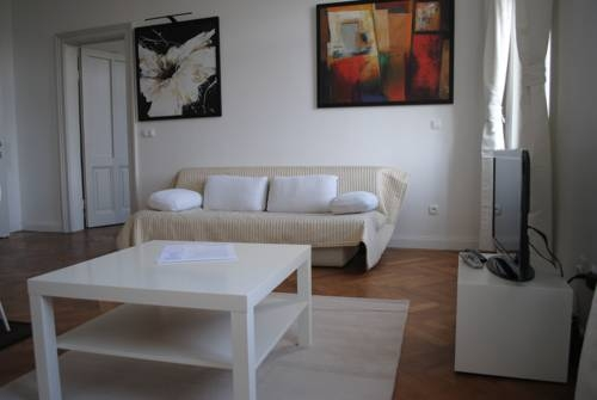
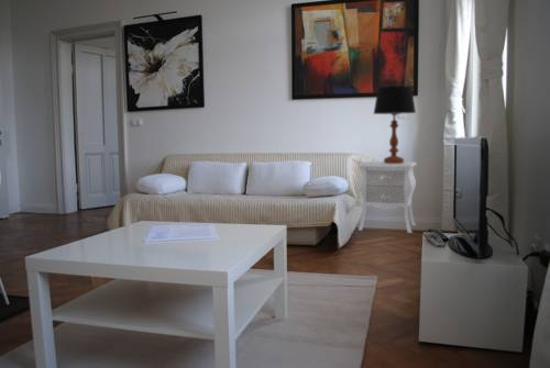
+ nightstand (385, 209)
+ table lamp (394, 125)
